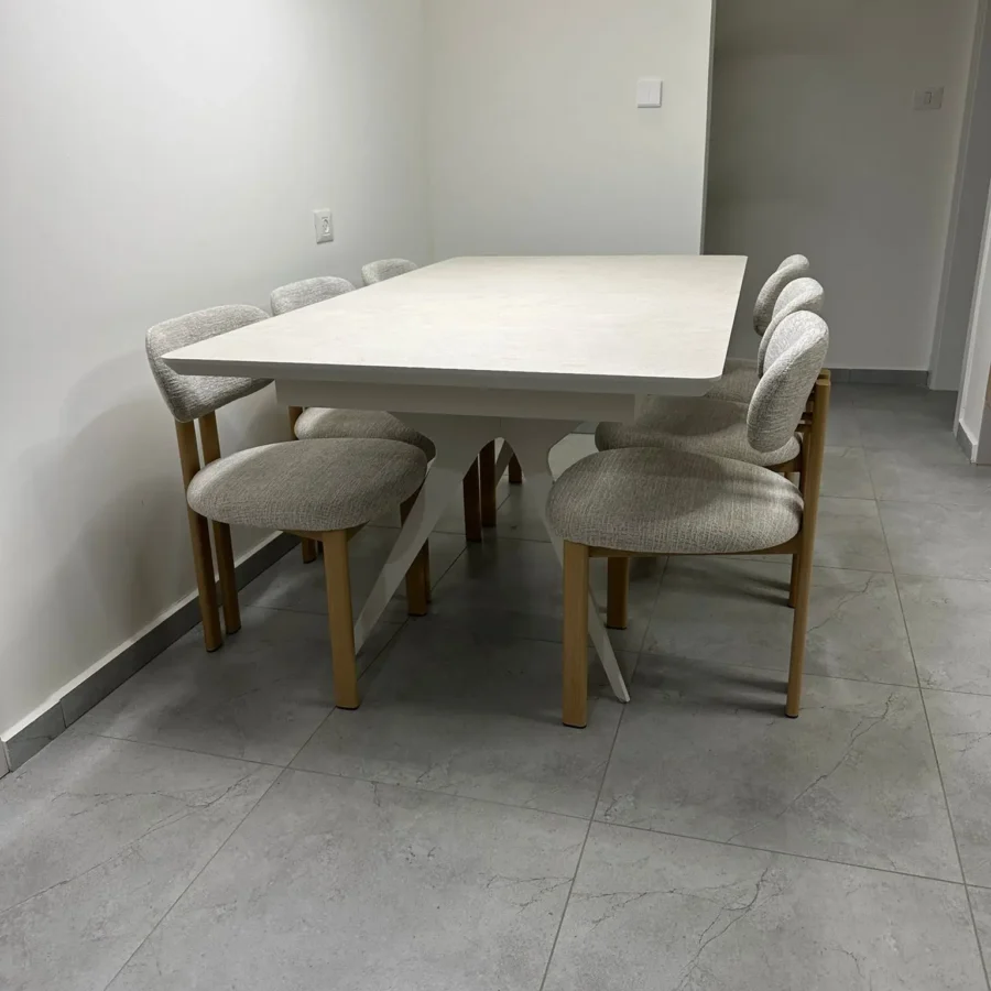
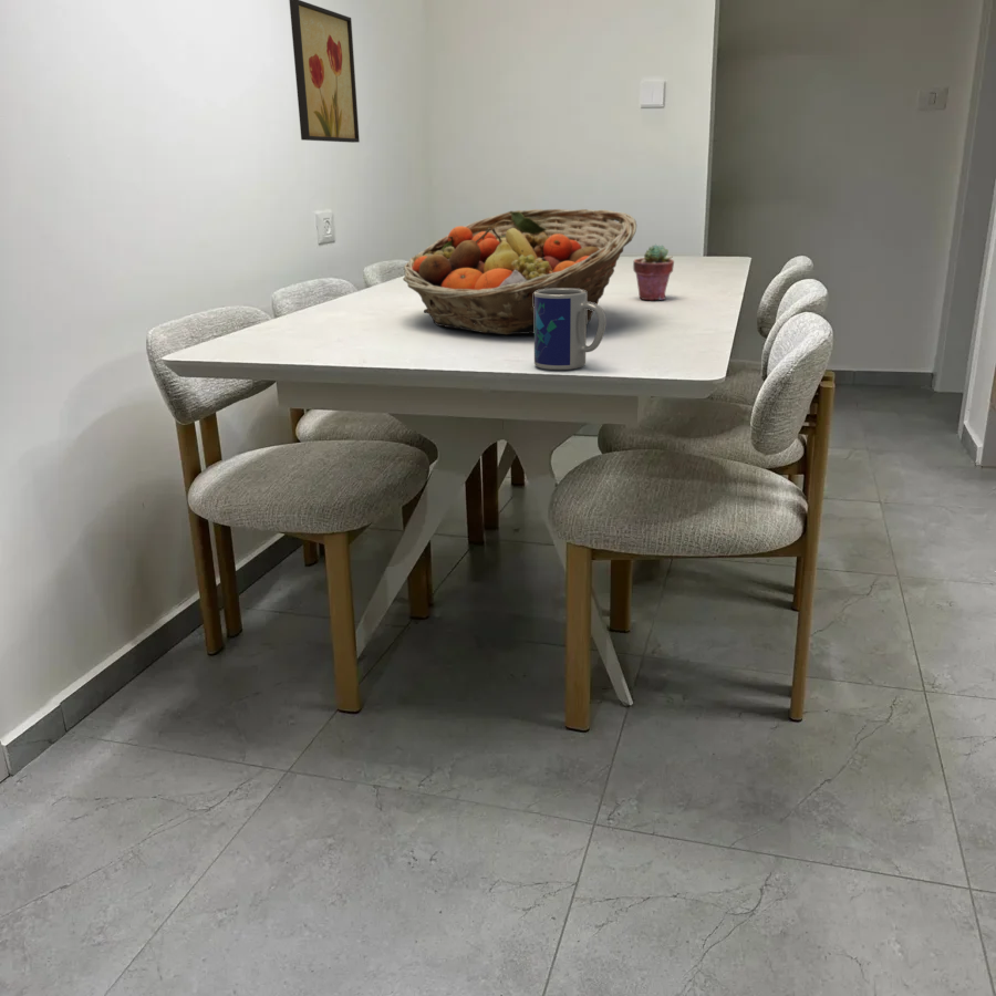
+ mug (570, 329)
+ potted succulent (653, 271)
+ fruit basket (516, 268)
+ wall art (324, 76)
